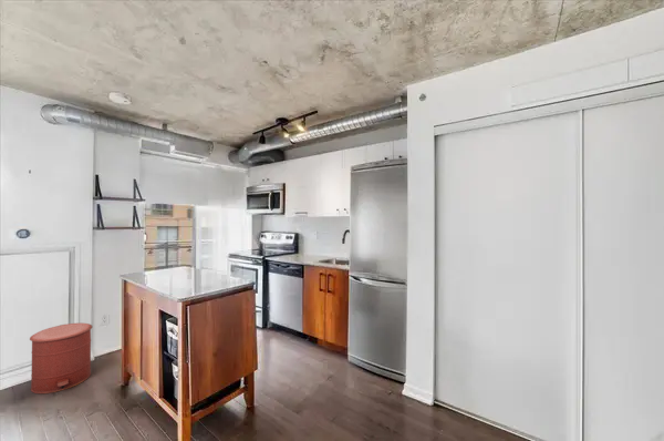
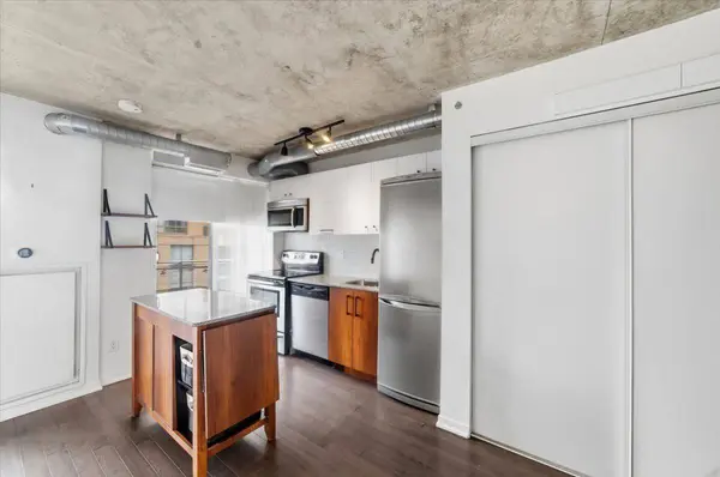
- trash can (62, 355)
